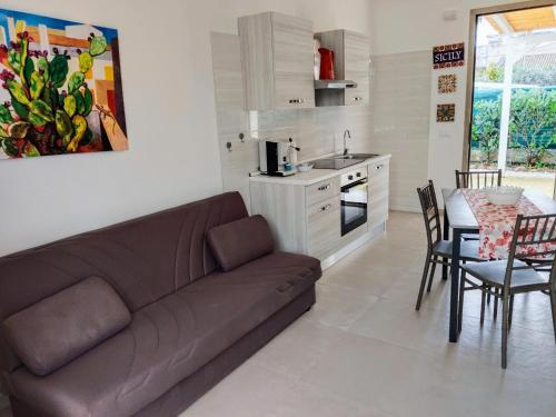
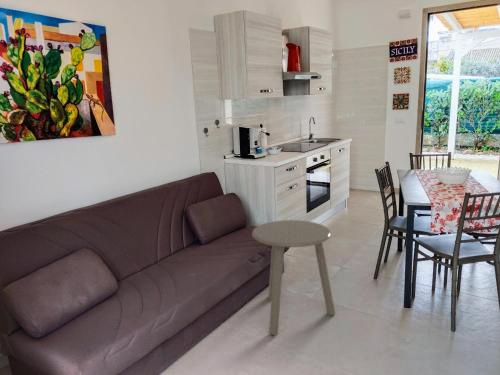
+ side table (281, 274)
